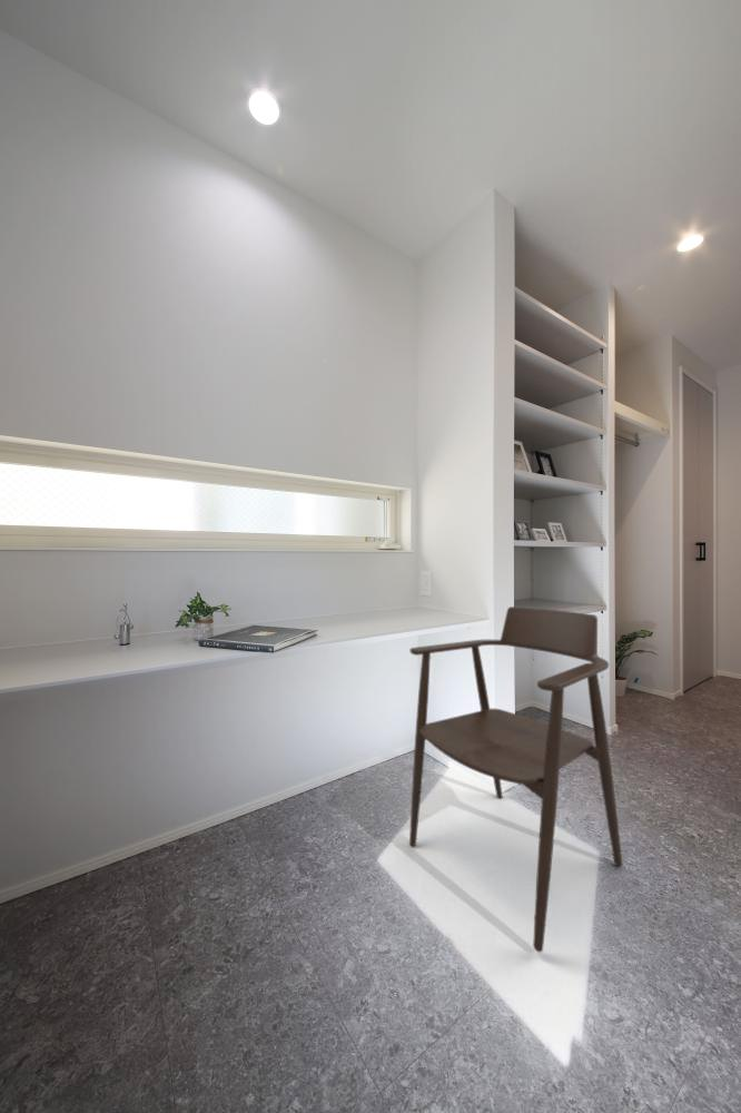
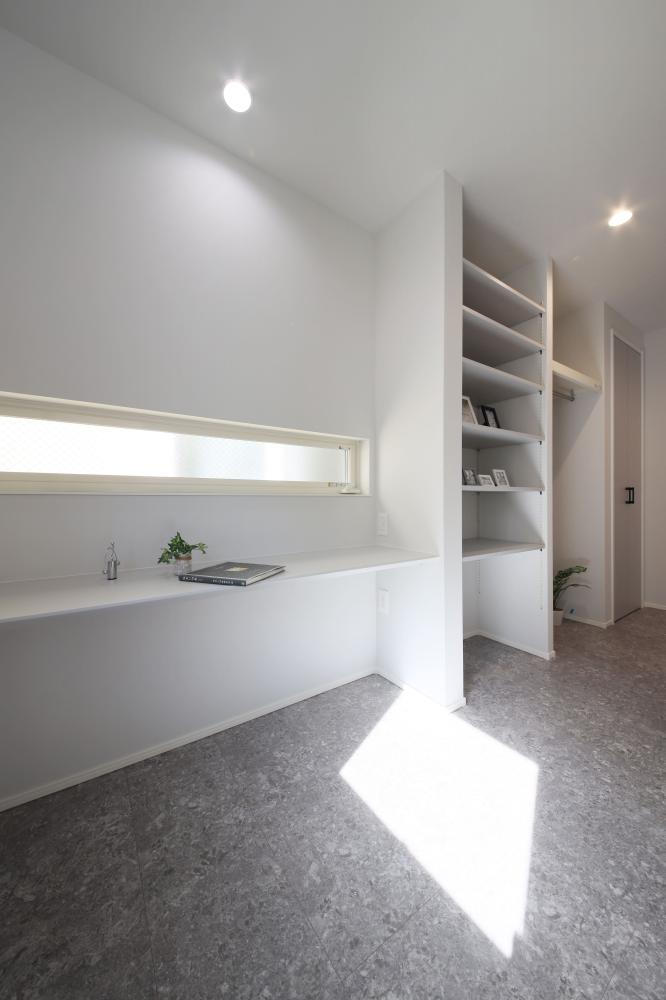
- chair (513, 735)
